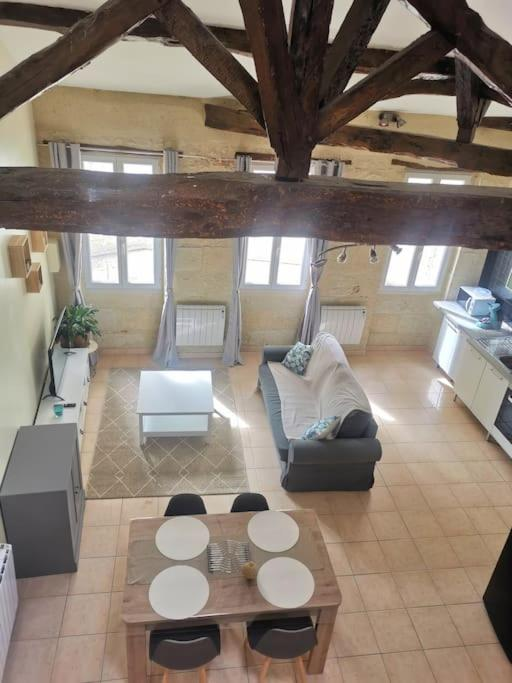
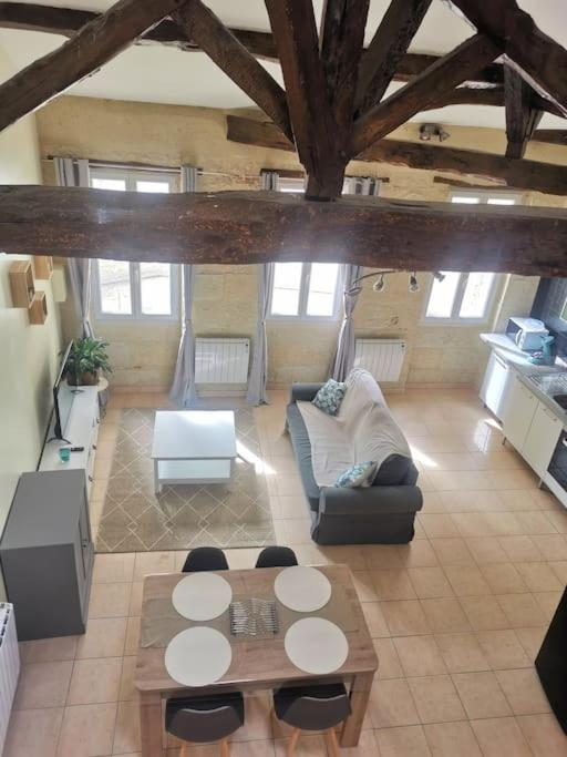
- fruit (250, 570)
